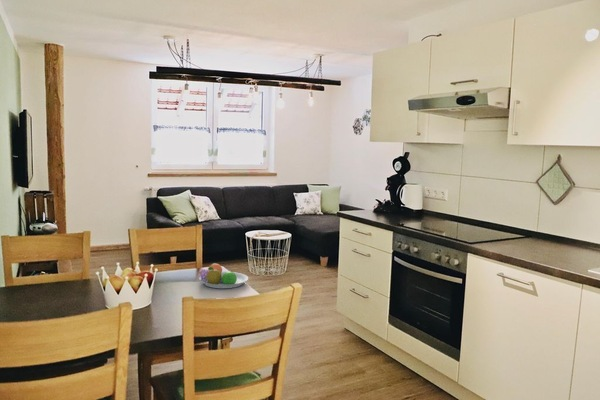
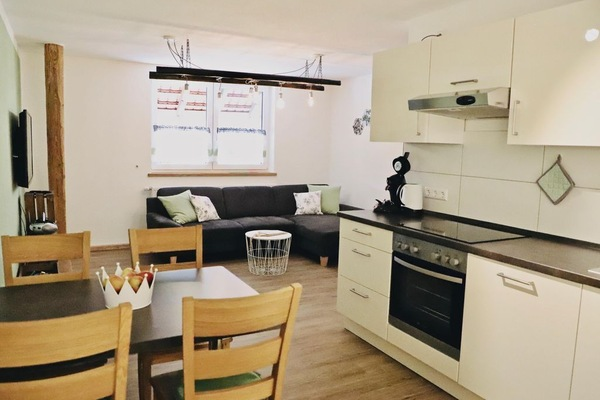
- fruit bowl (223, 273)
